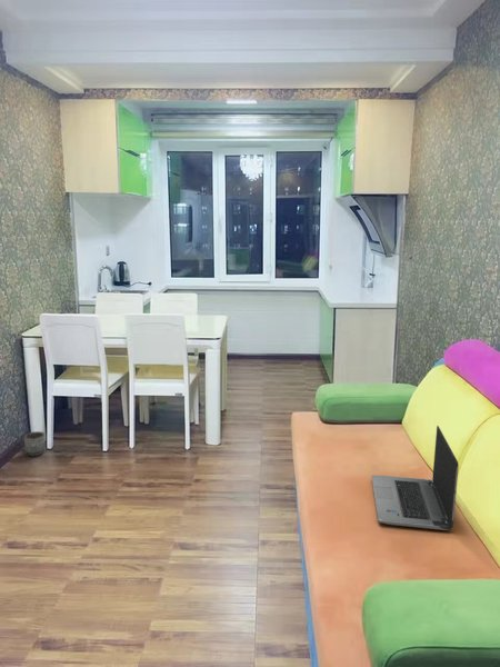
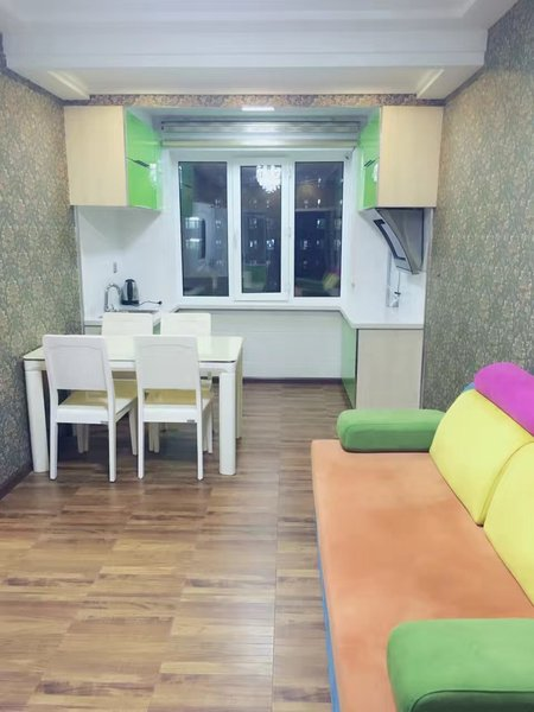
- planter (34, 444)
- laptop computer (410, 478)
